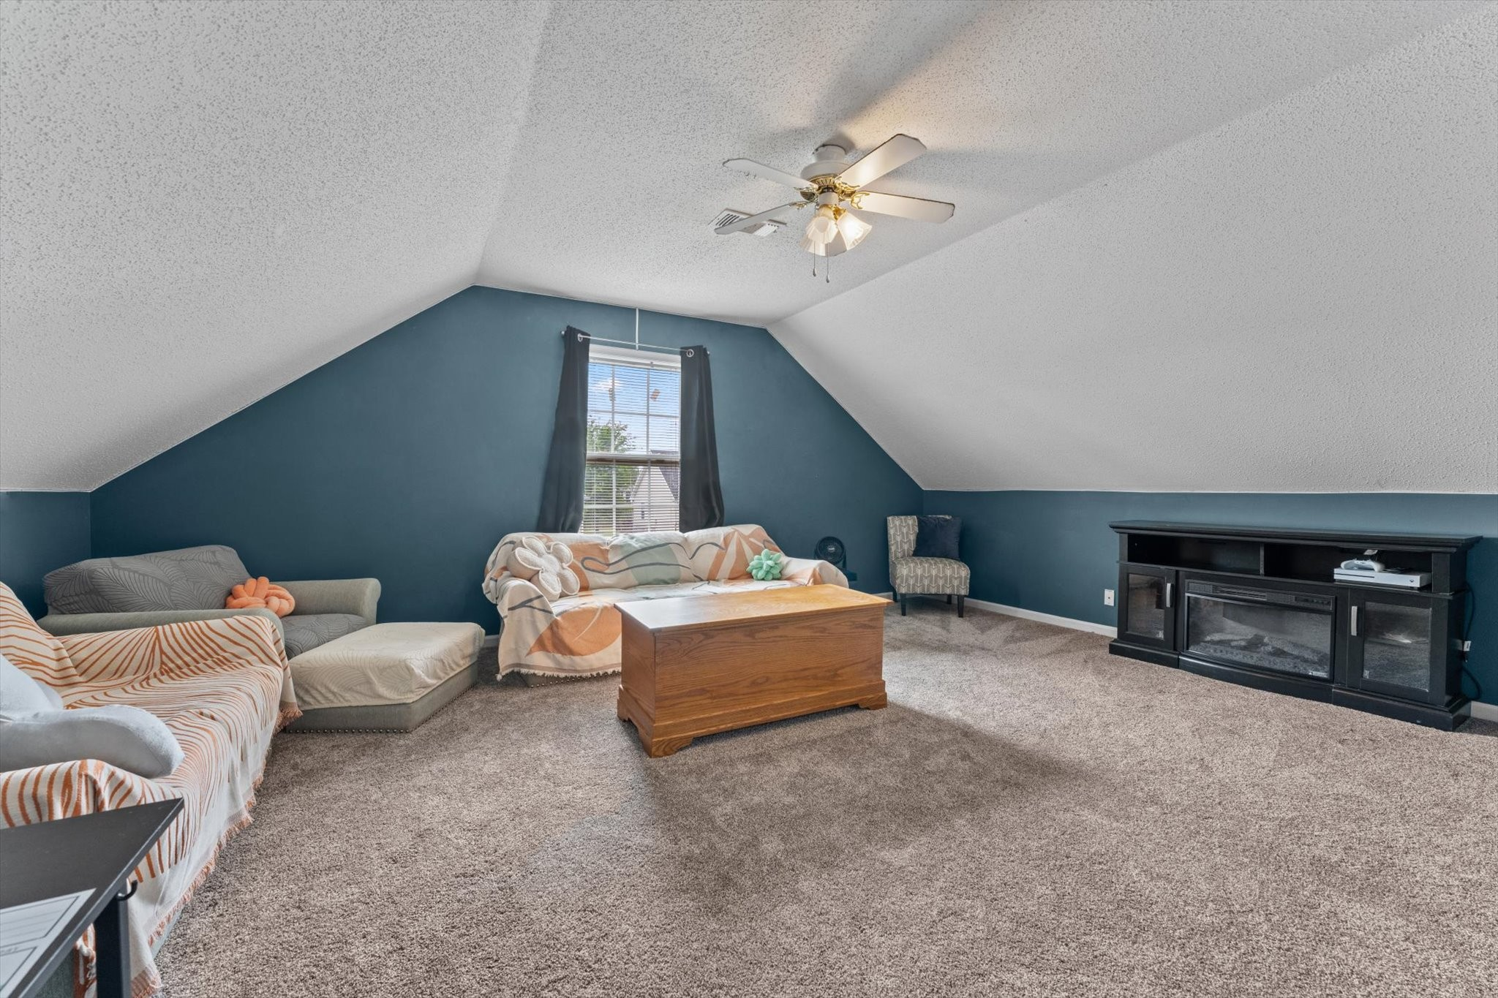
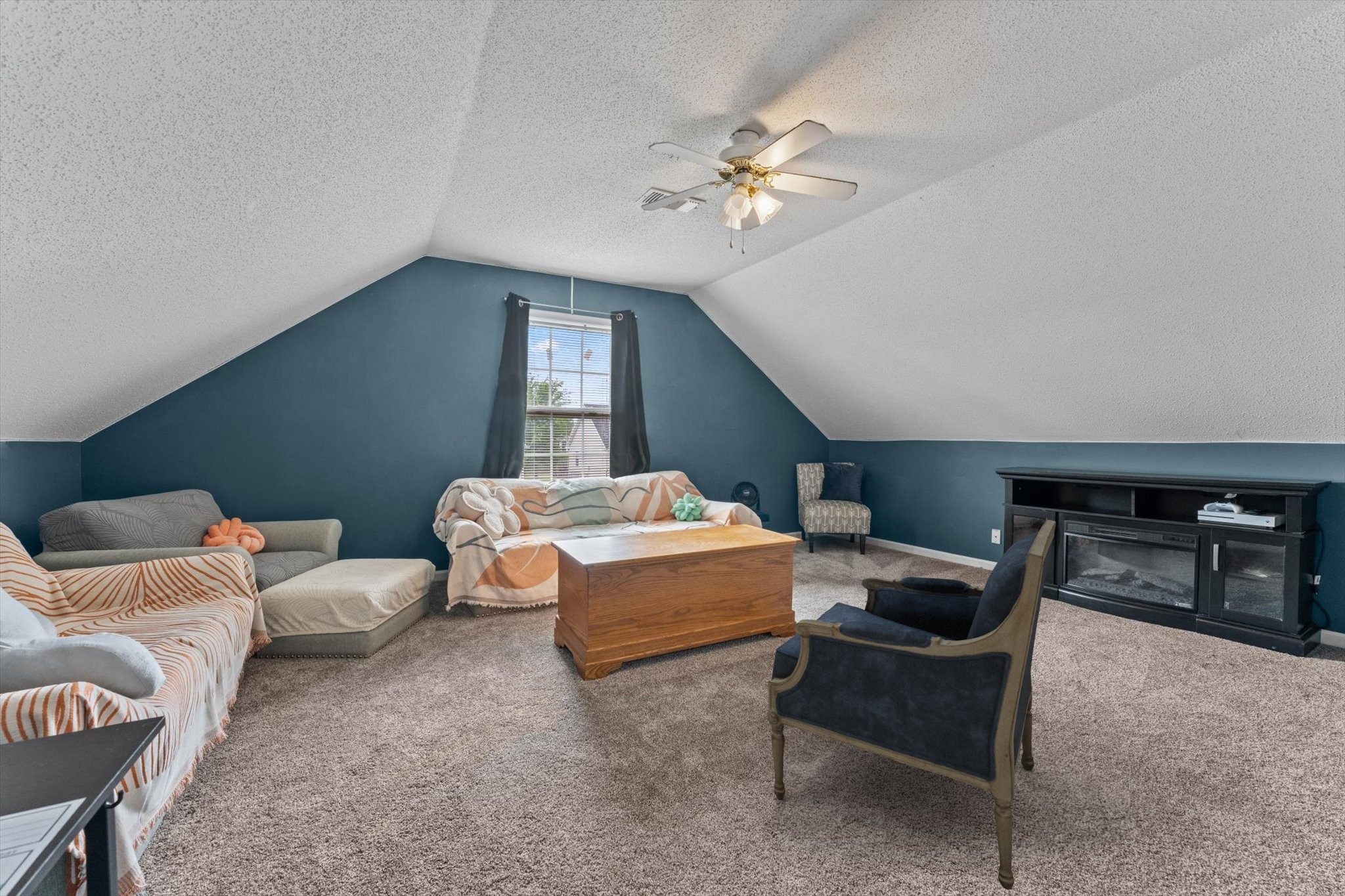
+ armchair (912, 653)
